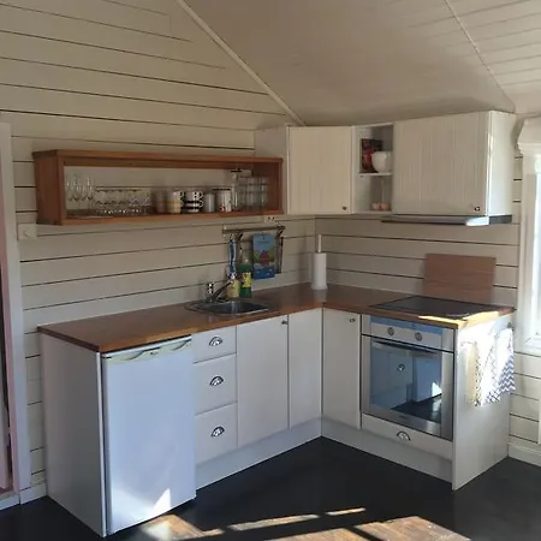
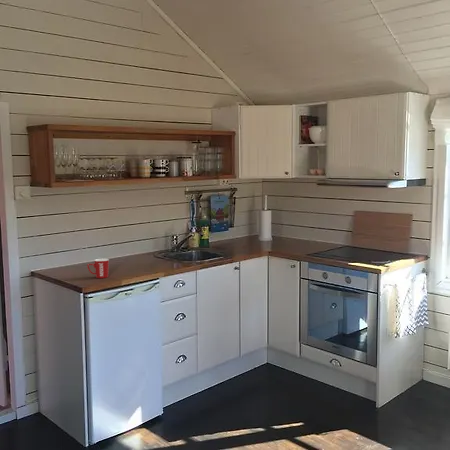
+ mug (98, 268)
